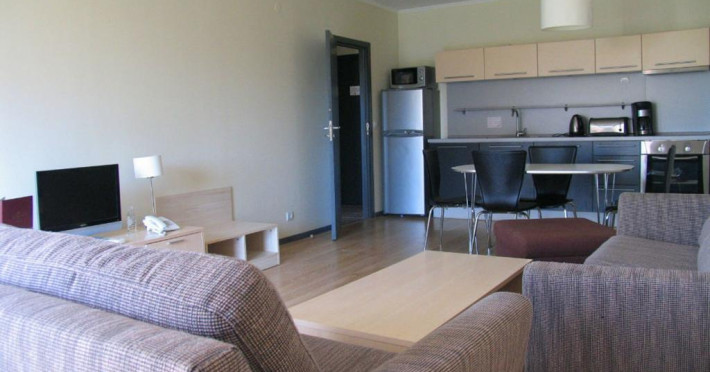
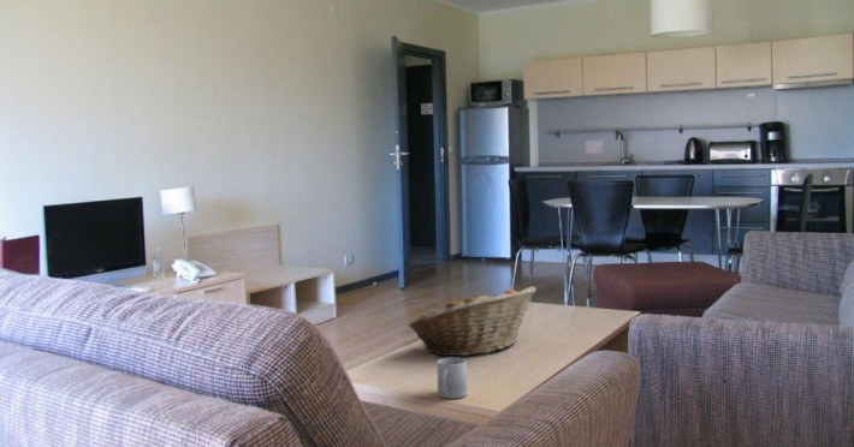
+ fruit basket (474, 316)
+ mug (450, 379)
